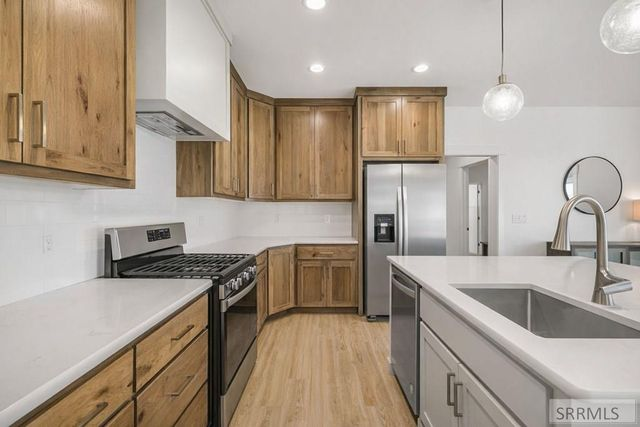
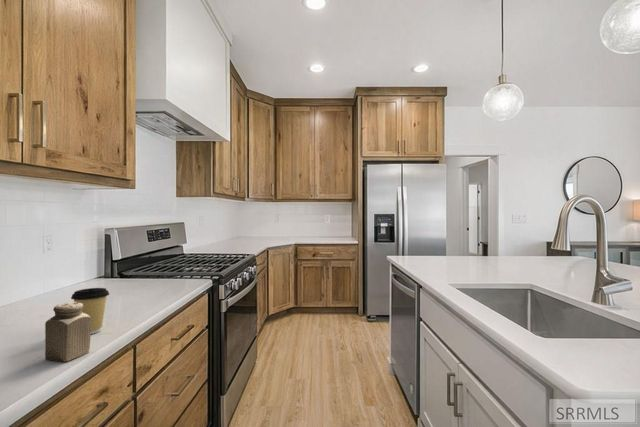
+ coffee cup (90, 310)
+ salt shaker (68, 329)
